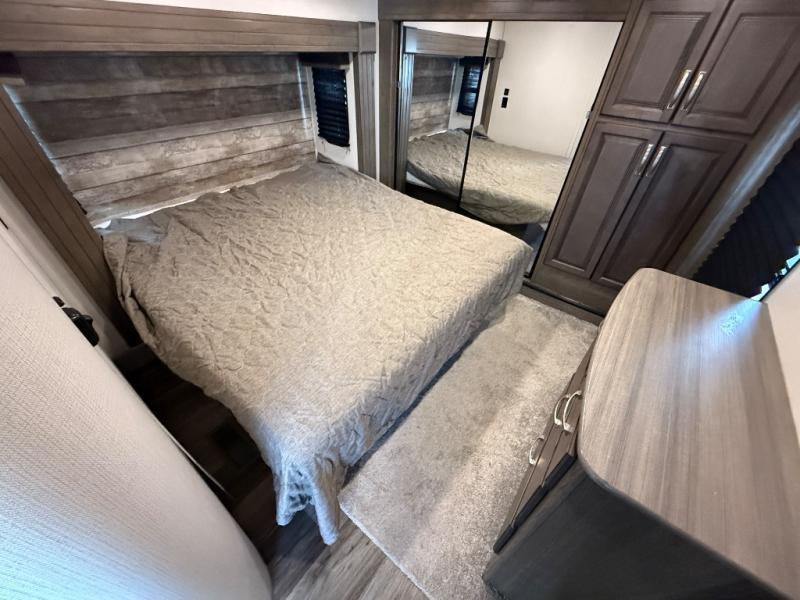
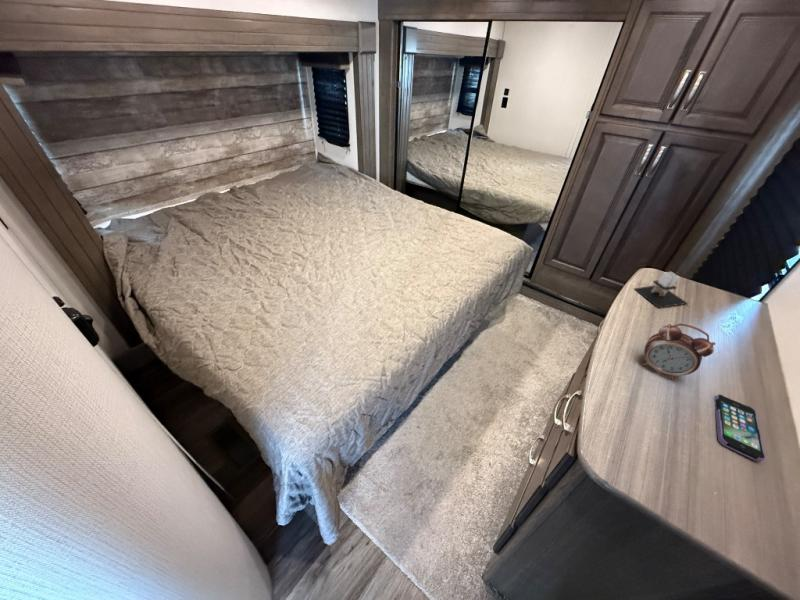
+ smartphone (737, 425)
+ architectural model (664, 284)
+ alarm clock (676, 349)
